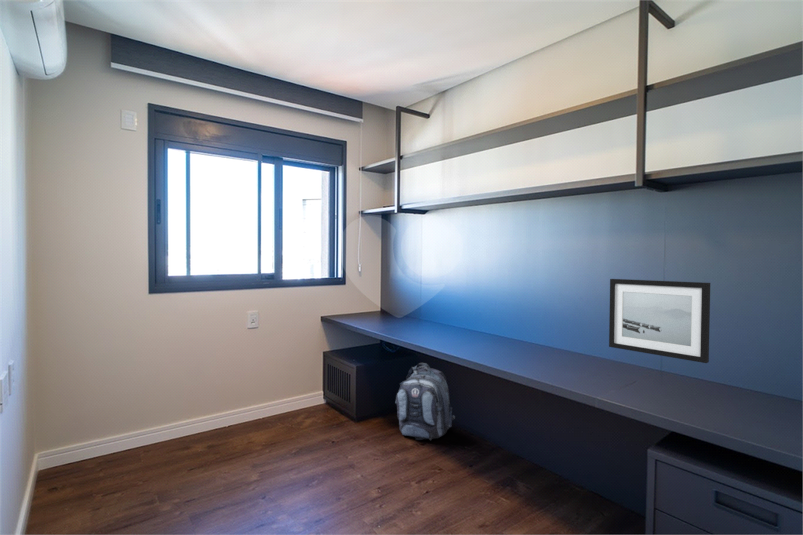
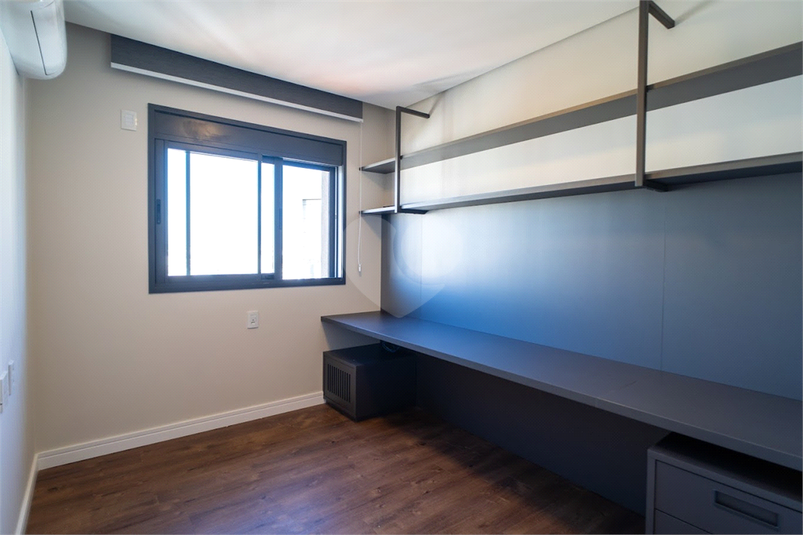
- backpack (424, 396)
- wall art (655, 317)
